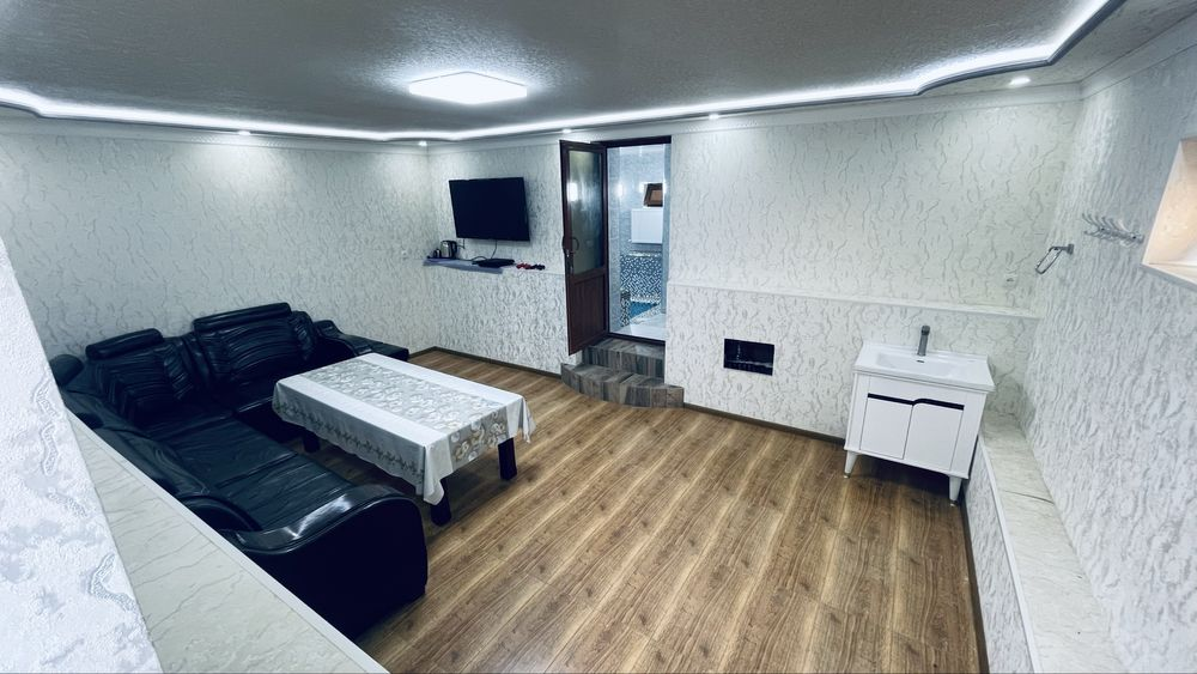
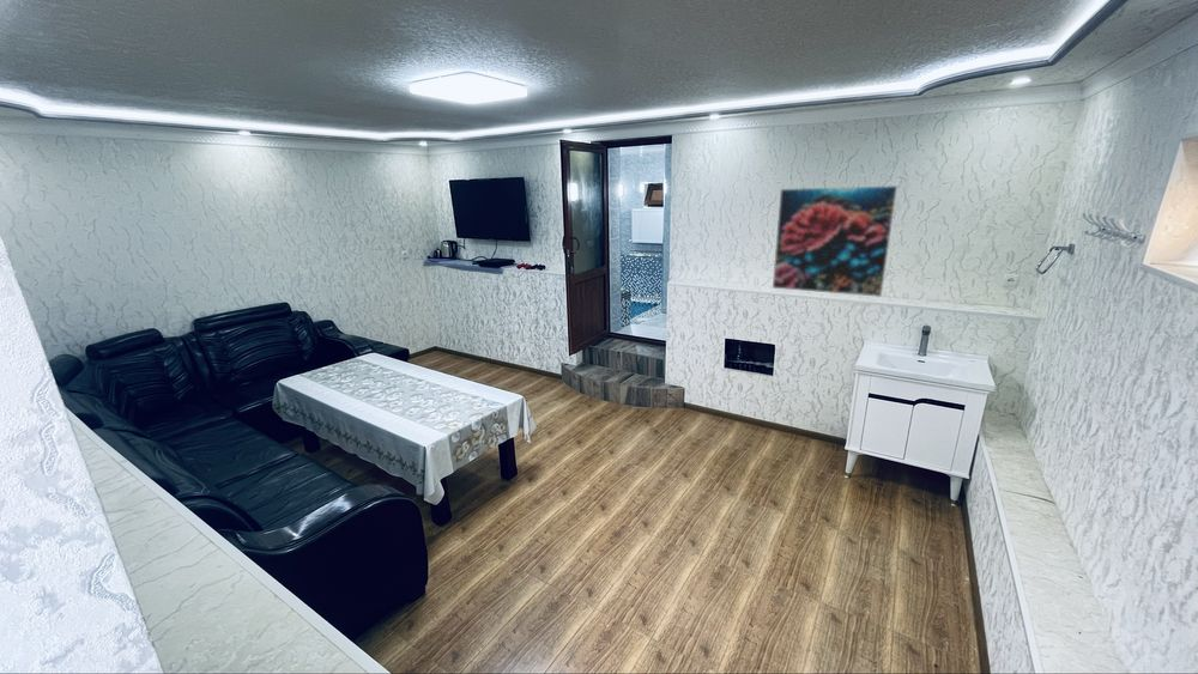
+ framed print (829, 241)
